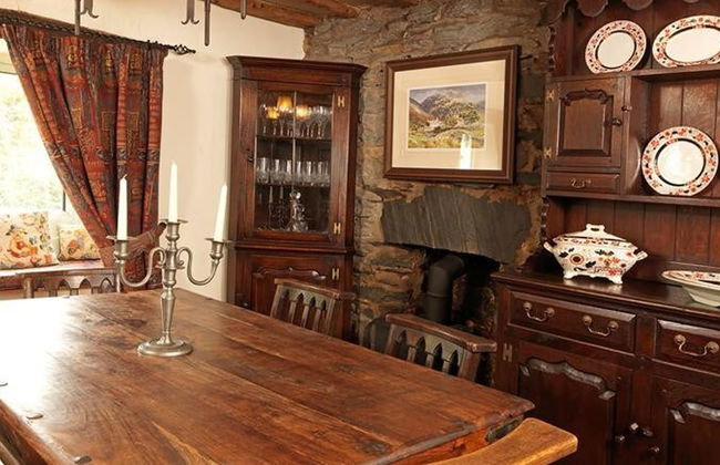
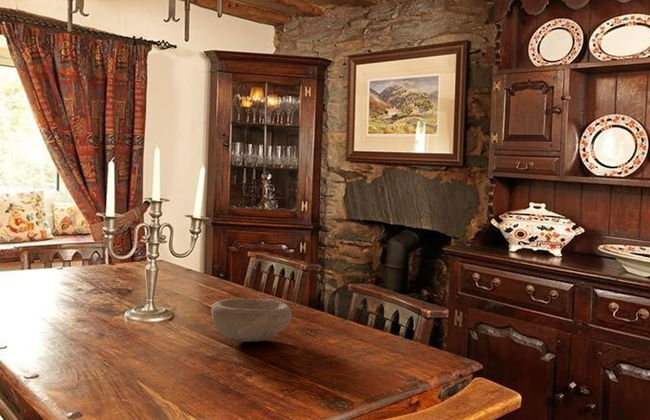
+ bowl (251, 322)
